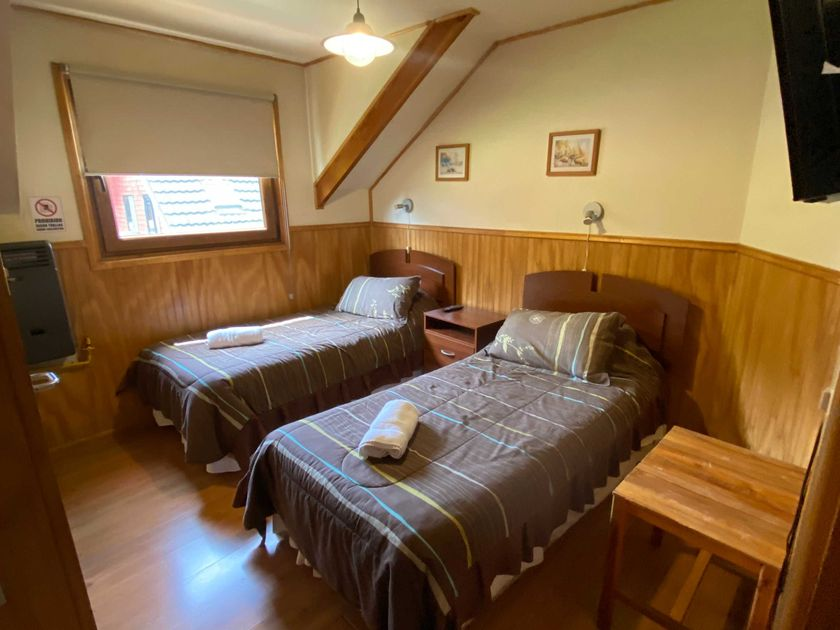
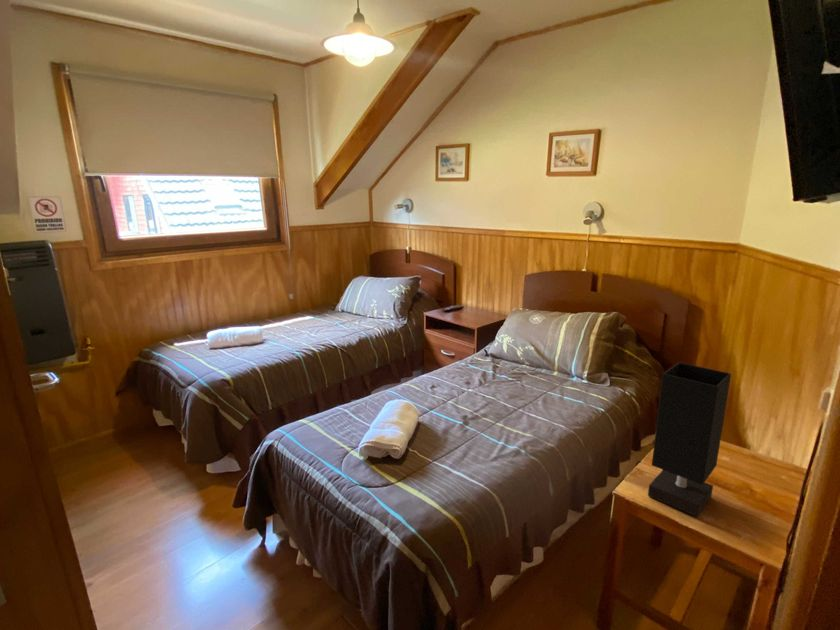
+ table lamp (687, 437)
